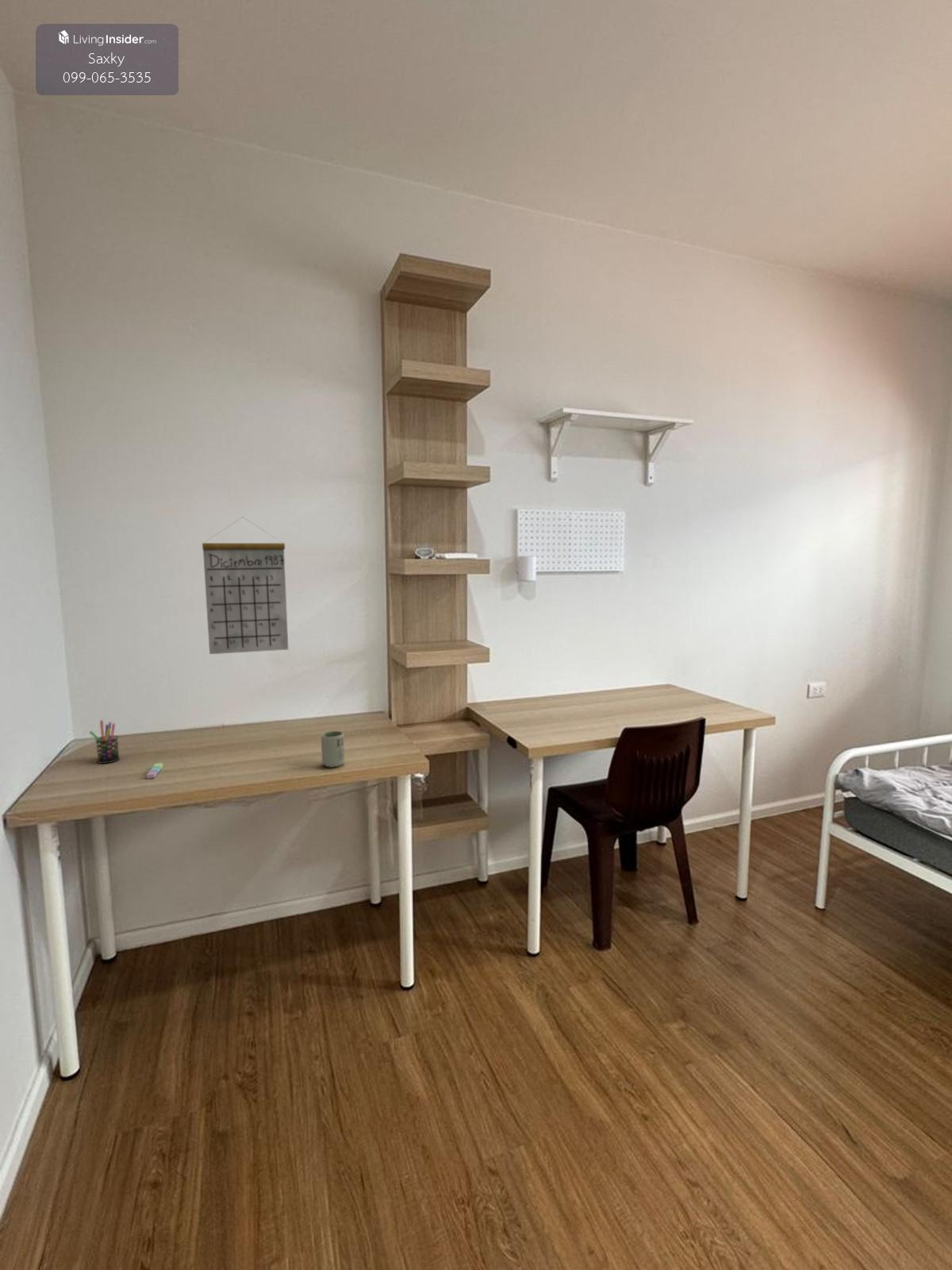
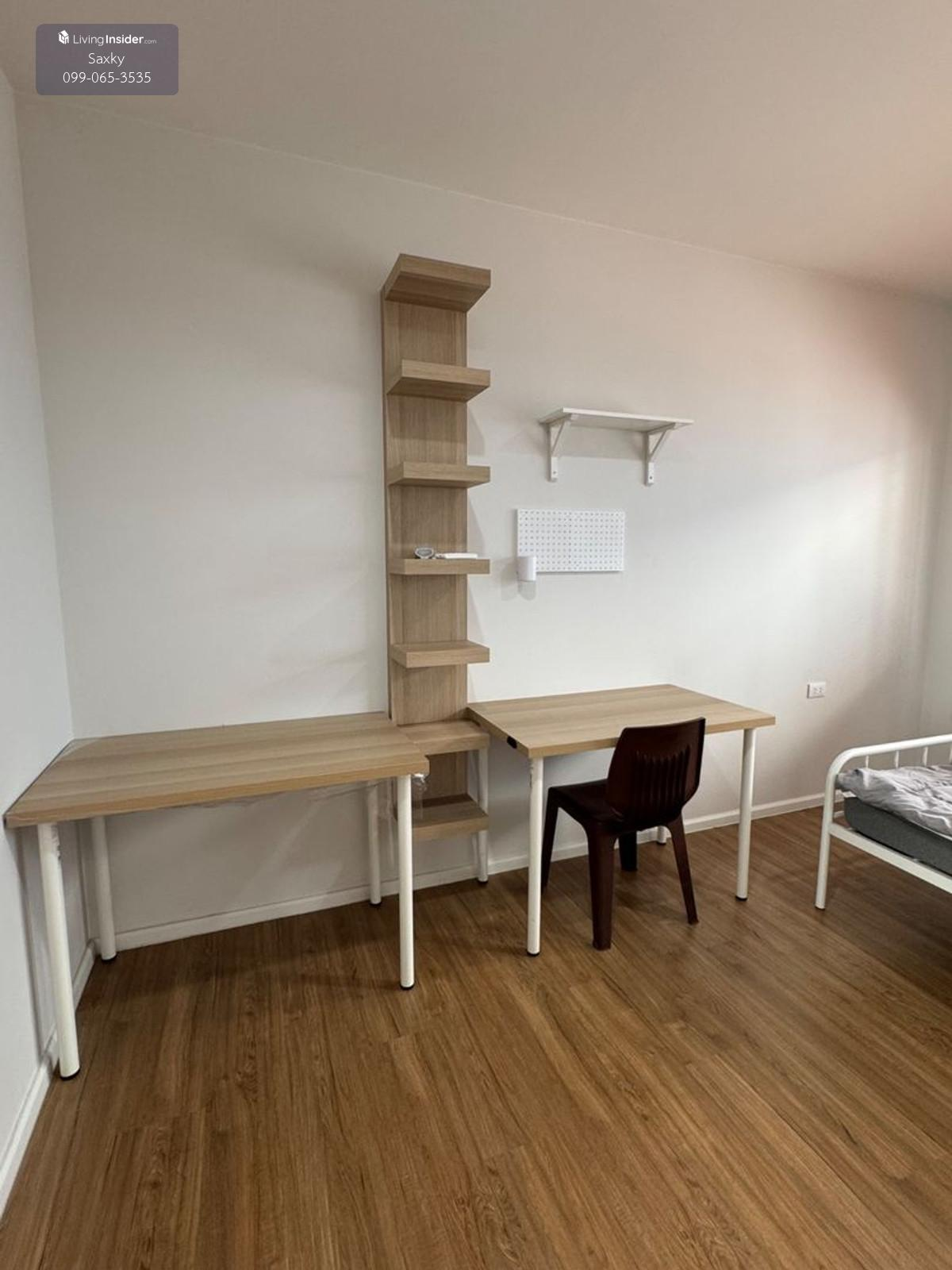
- cup (332, 749)
- calendar (246, 585)
- pen holder (104, 741)
- sticky notes (155, 770)
